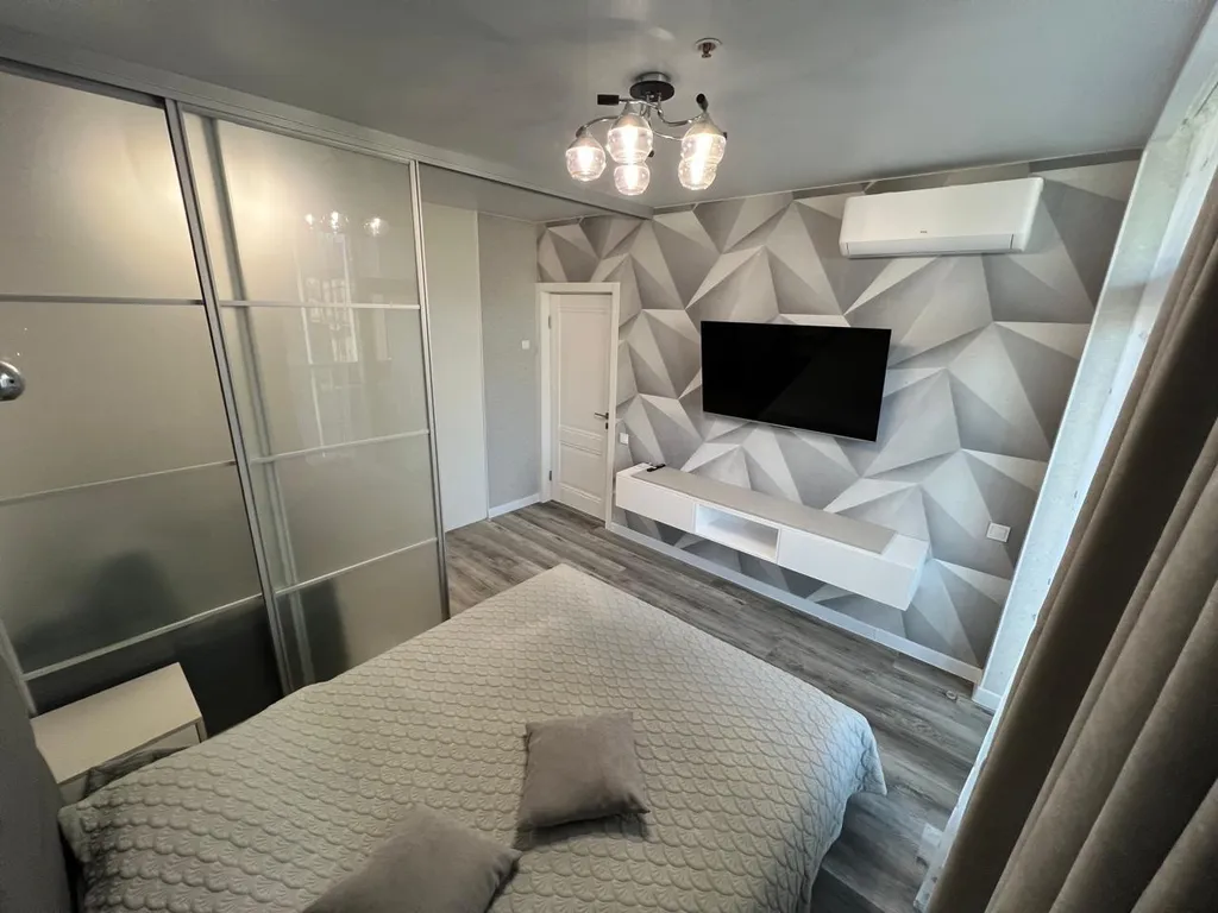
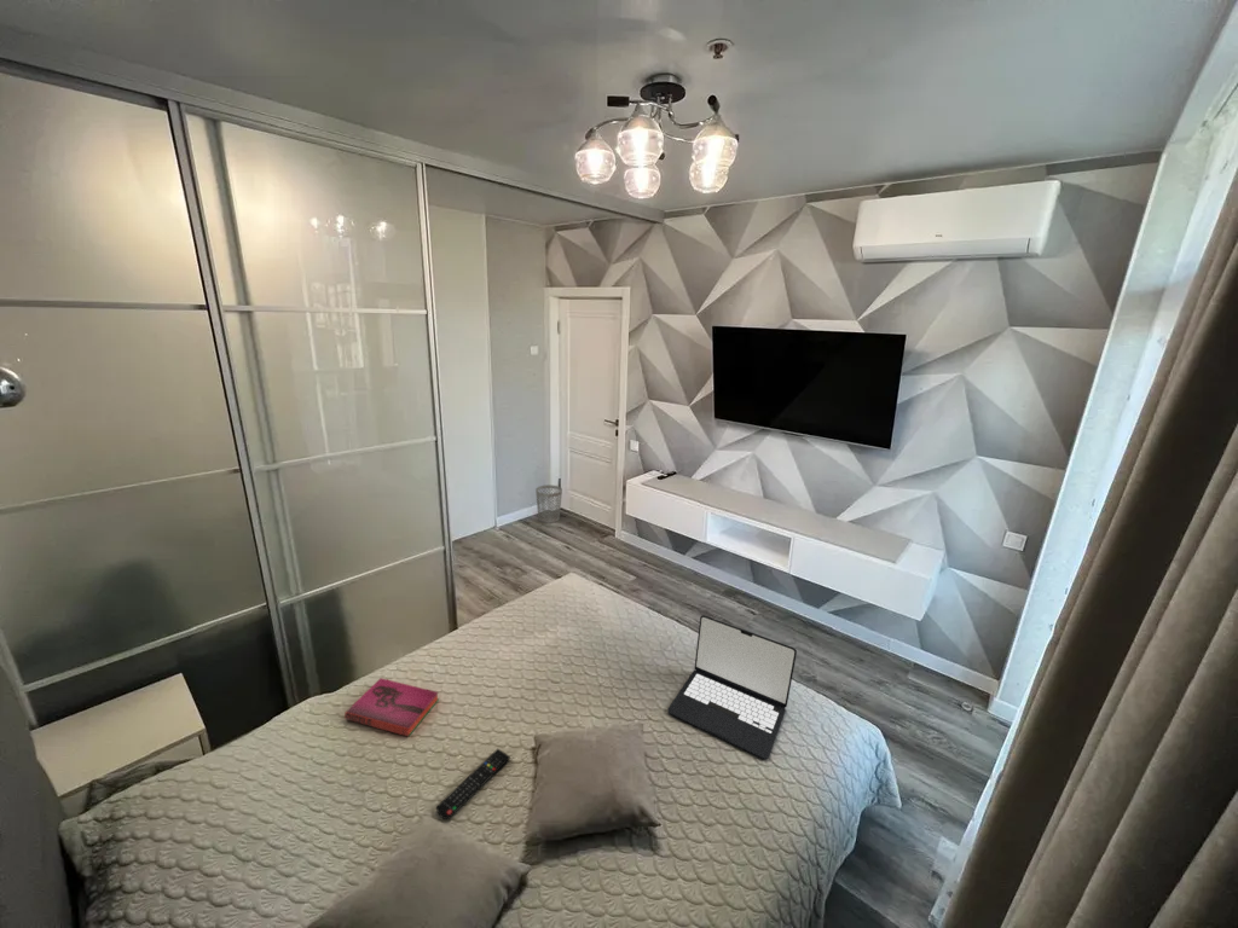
+ hardback book (393, 706)
+ wastebasket (548, 504)
+ laptop (730, 680)
+ remote control (474, 782)
